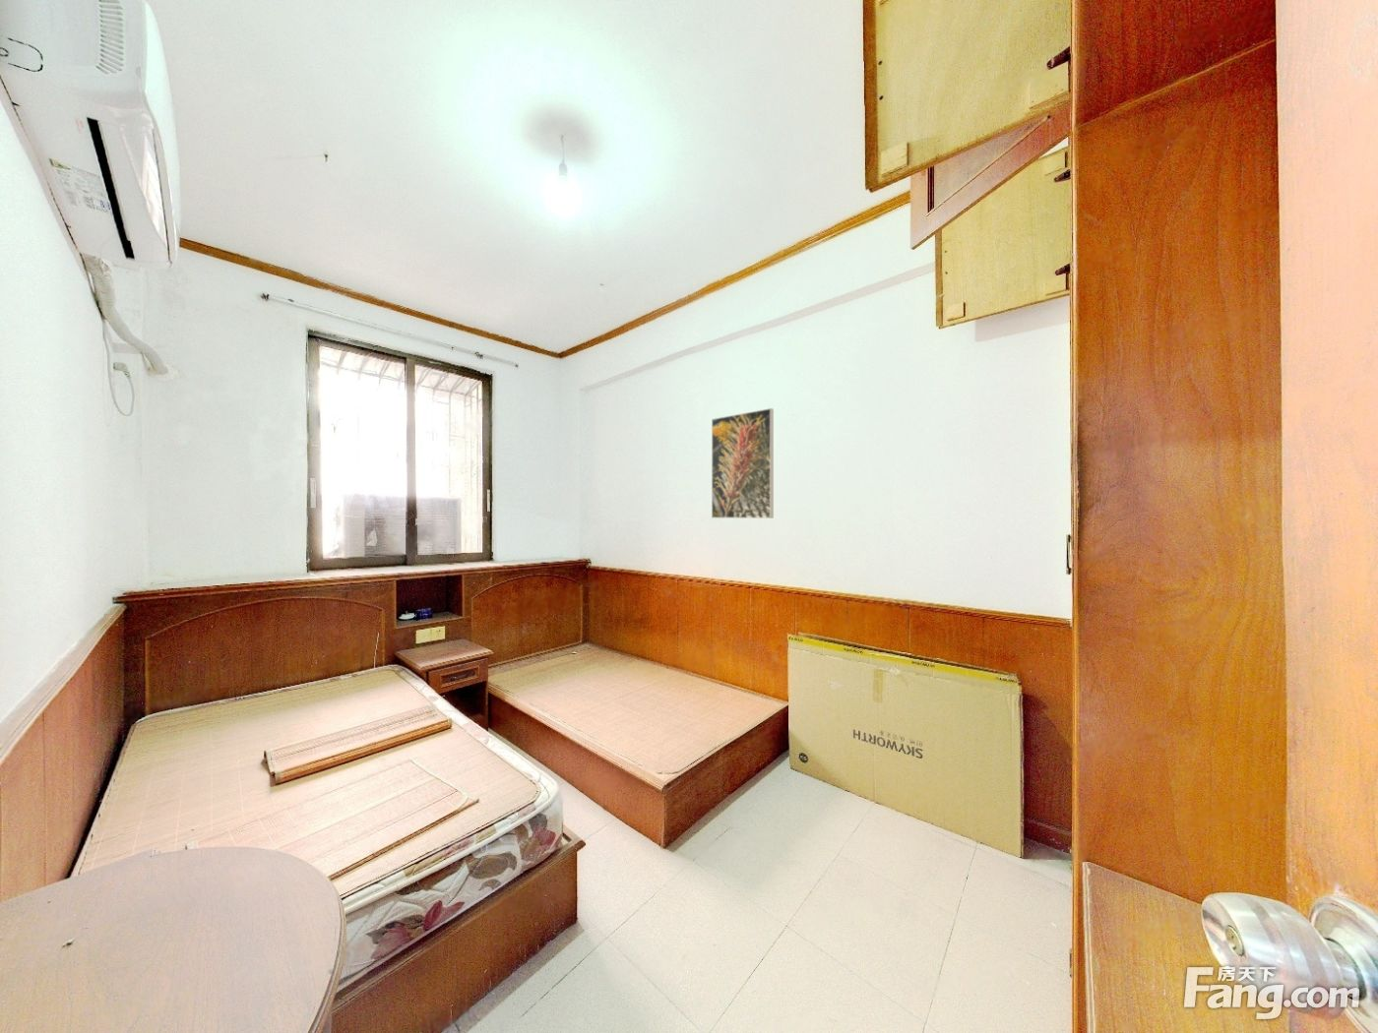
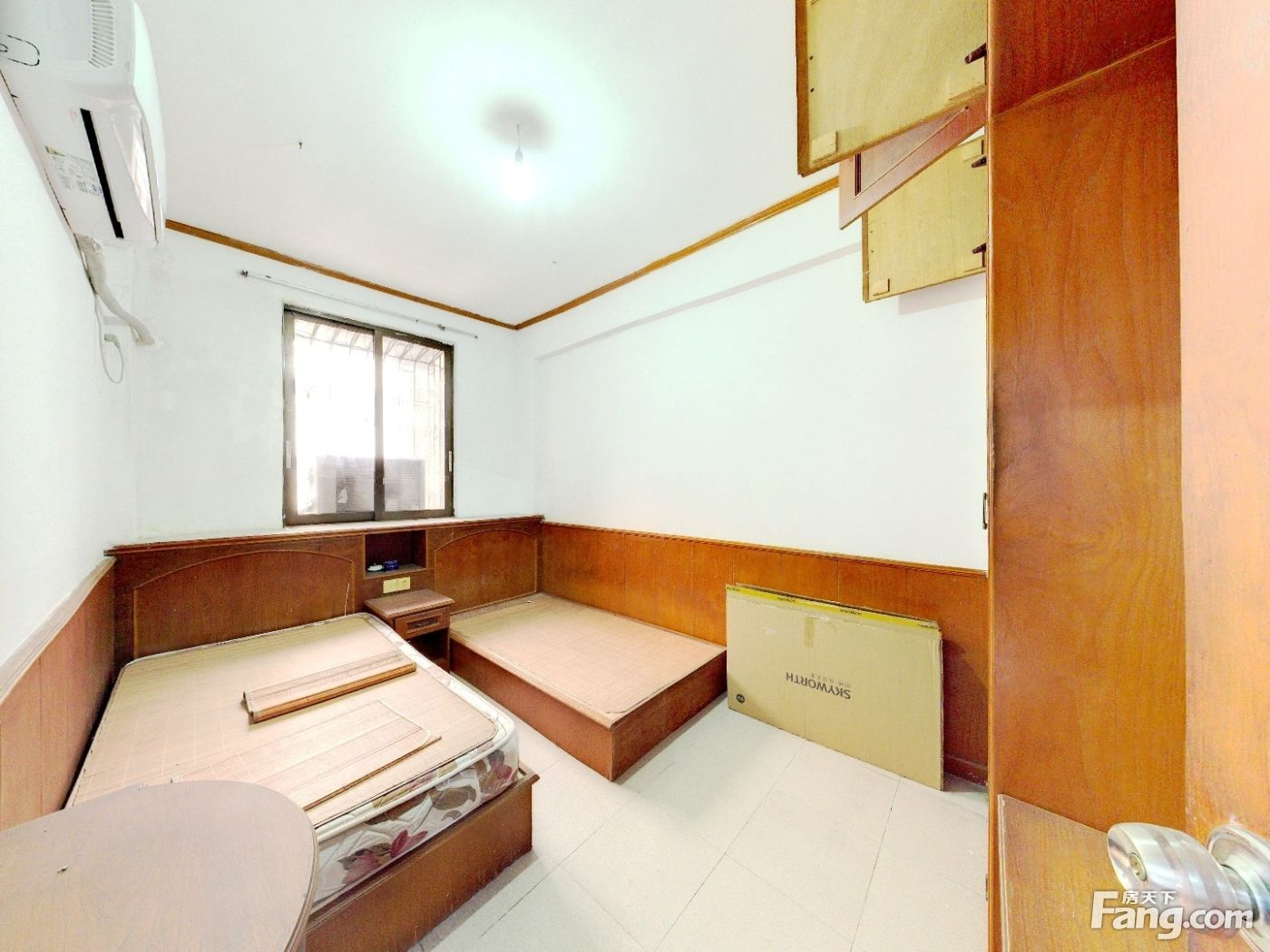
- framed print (740, 466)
